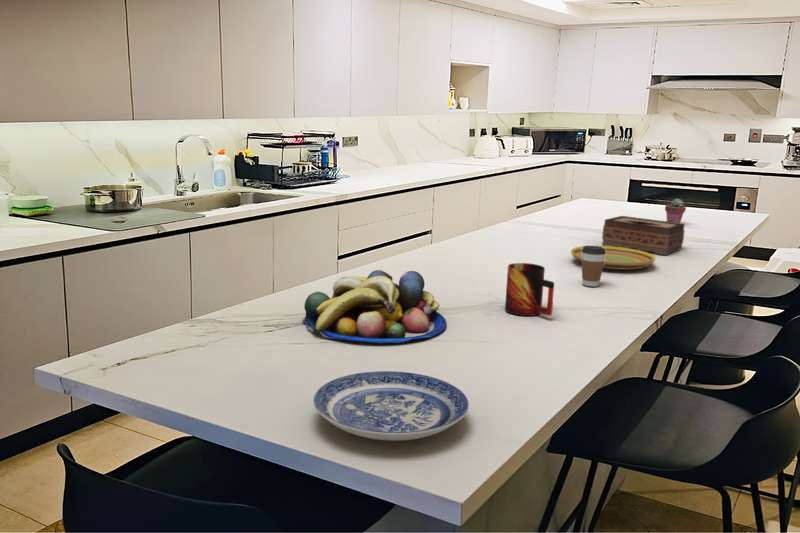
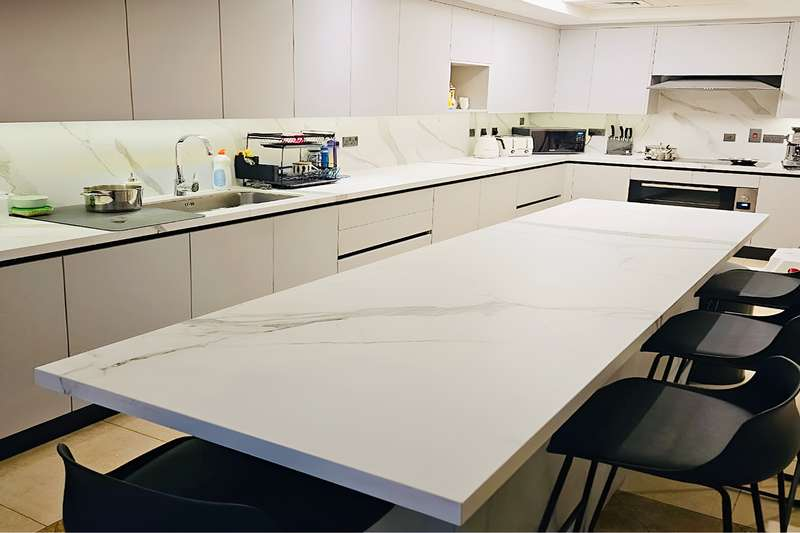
- plate (390, 409)
- mug (532, 290)
- fruit bowl (377, 298)
- potted succulent (675, 211)
- coffee cup (592, 265)
- plate (612, 258)
- tissue box (643, 234)
